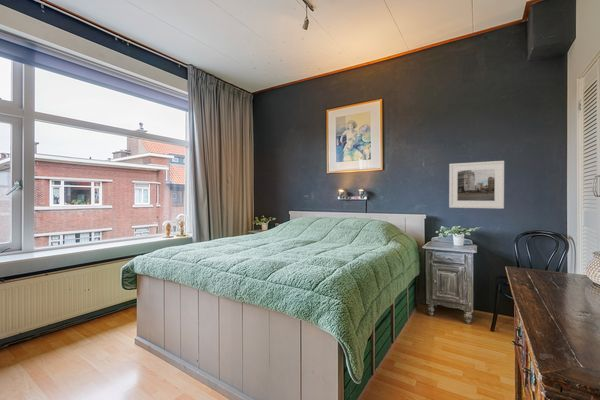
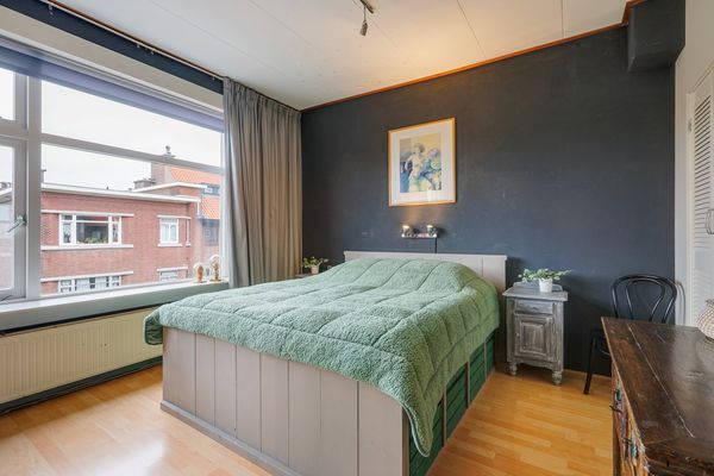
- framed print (475, 185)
